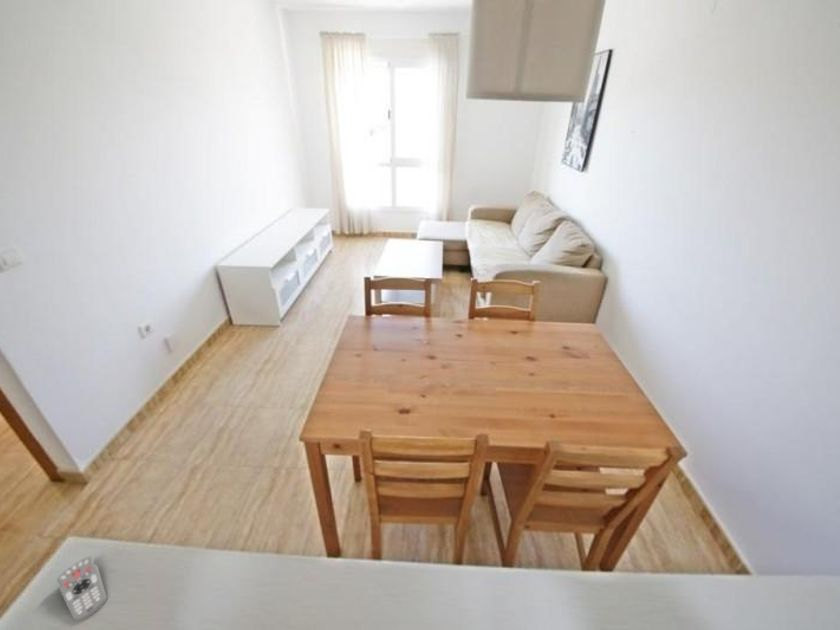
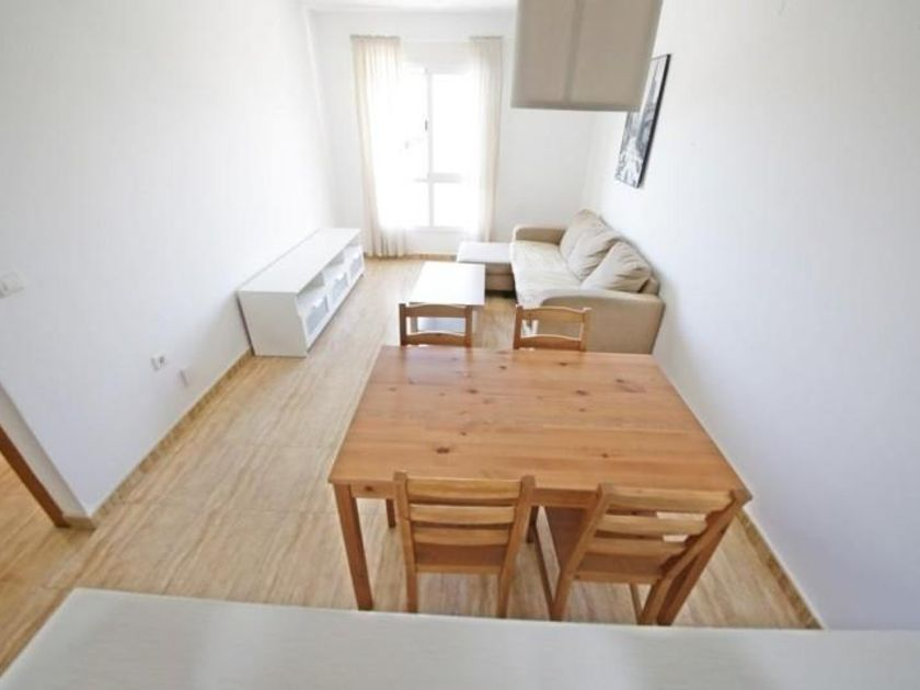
- remote control (83, 589)
